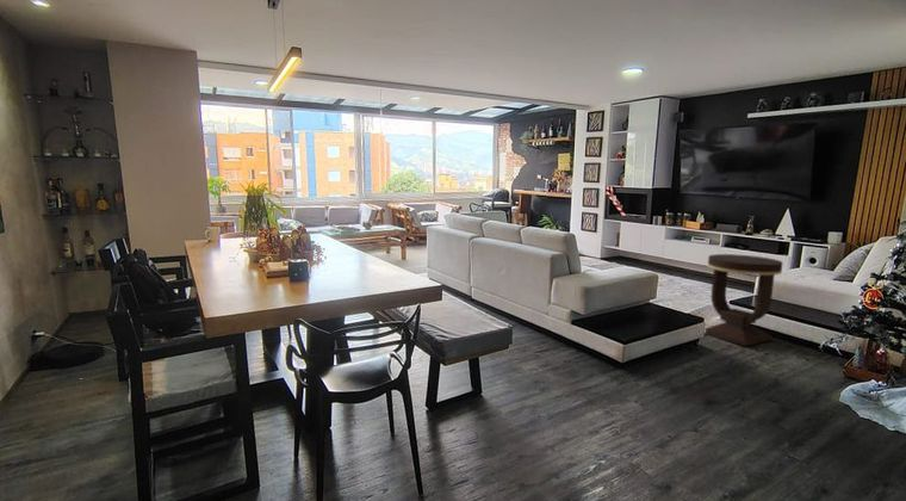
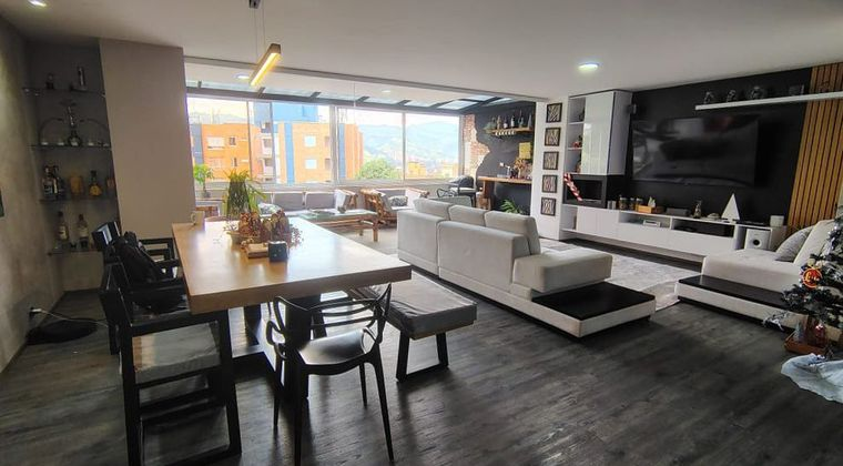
- side table (737, 309)
